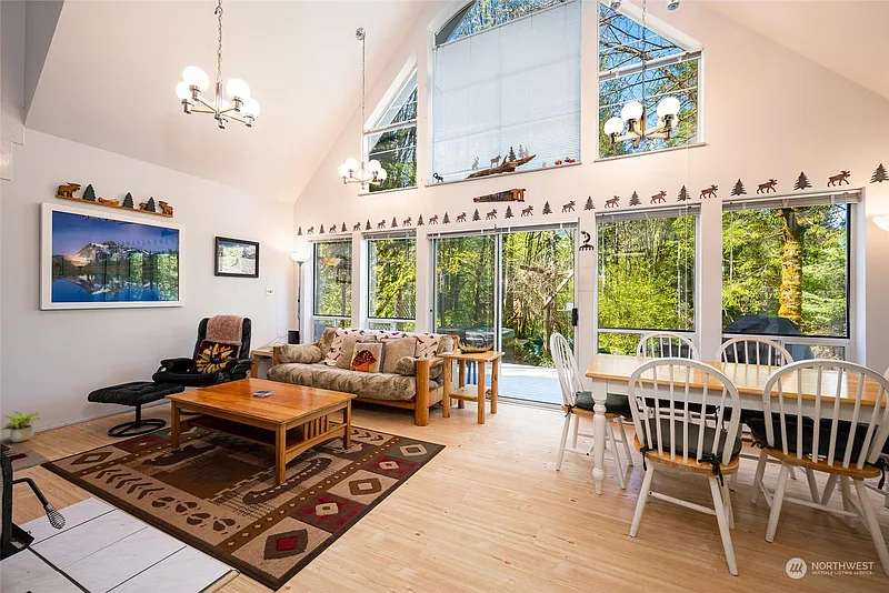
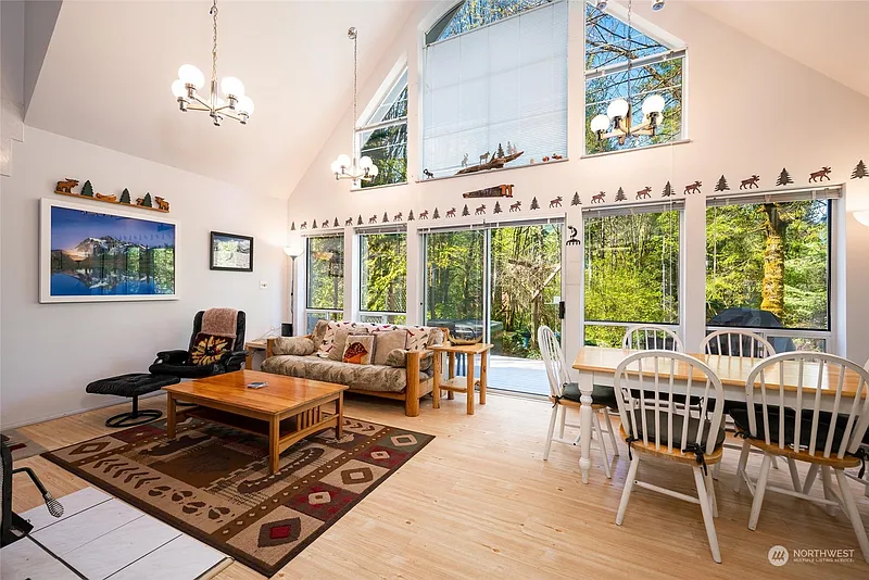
- potted plant (20, 425)
